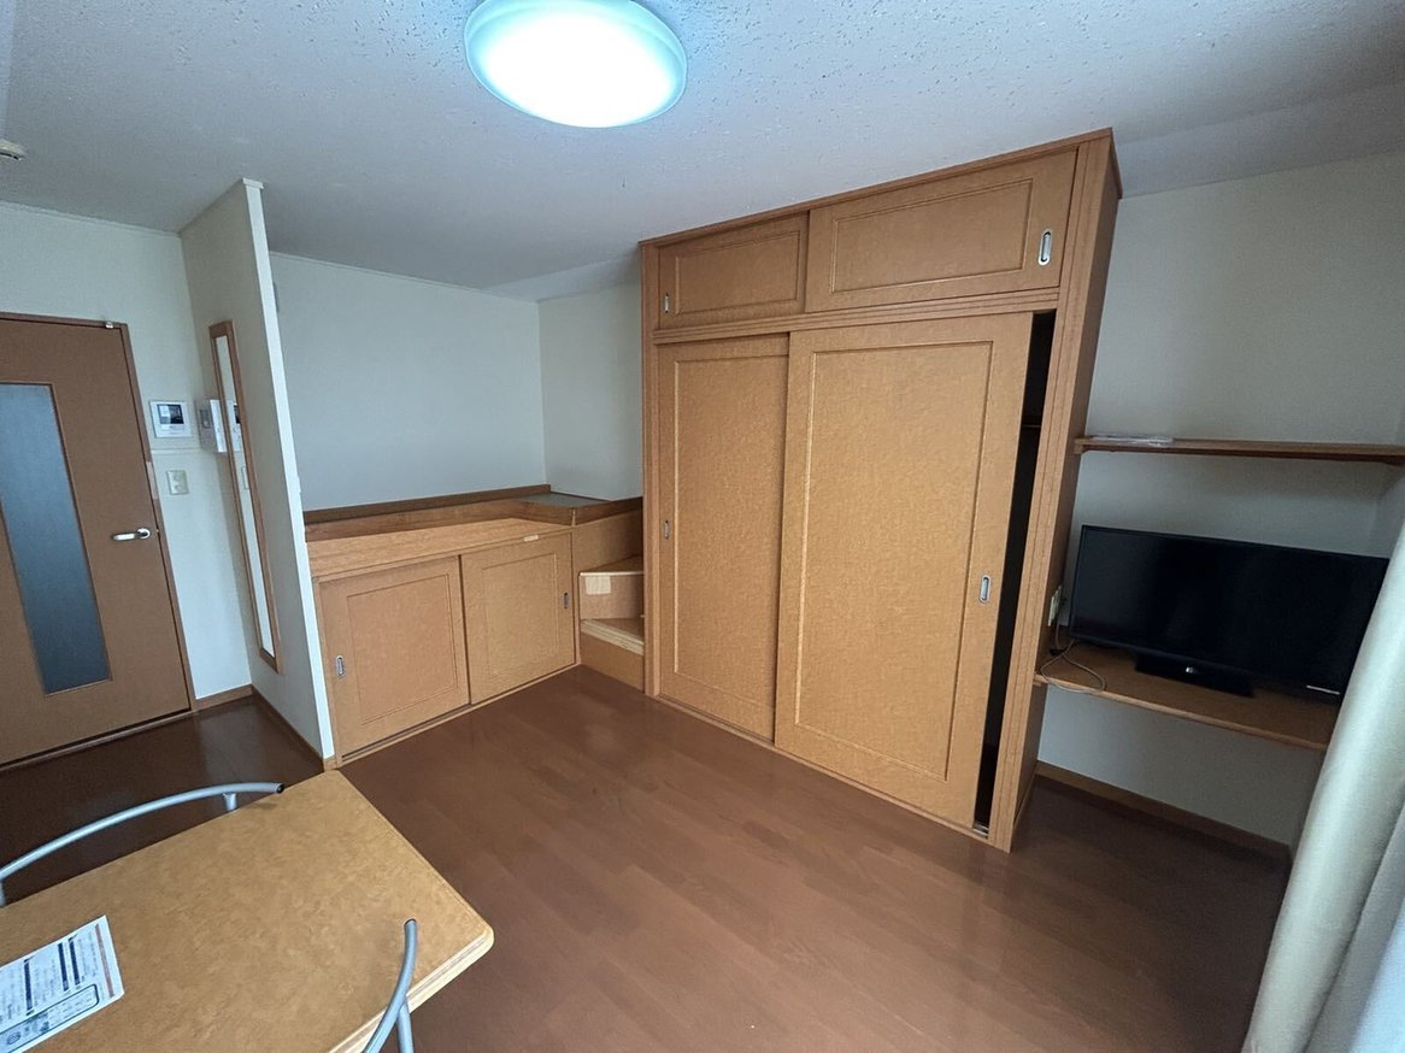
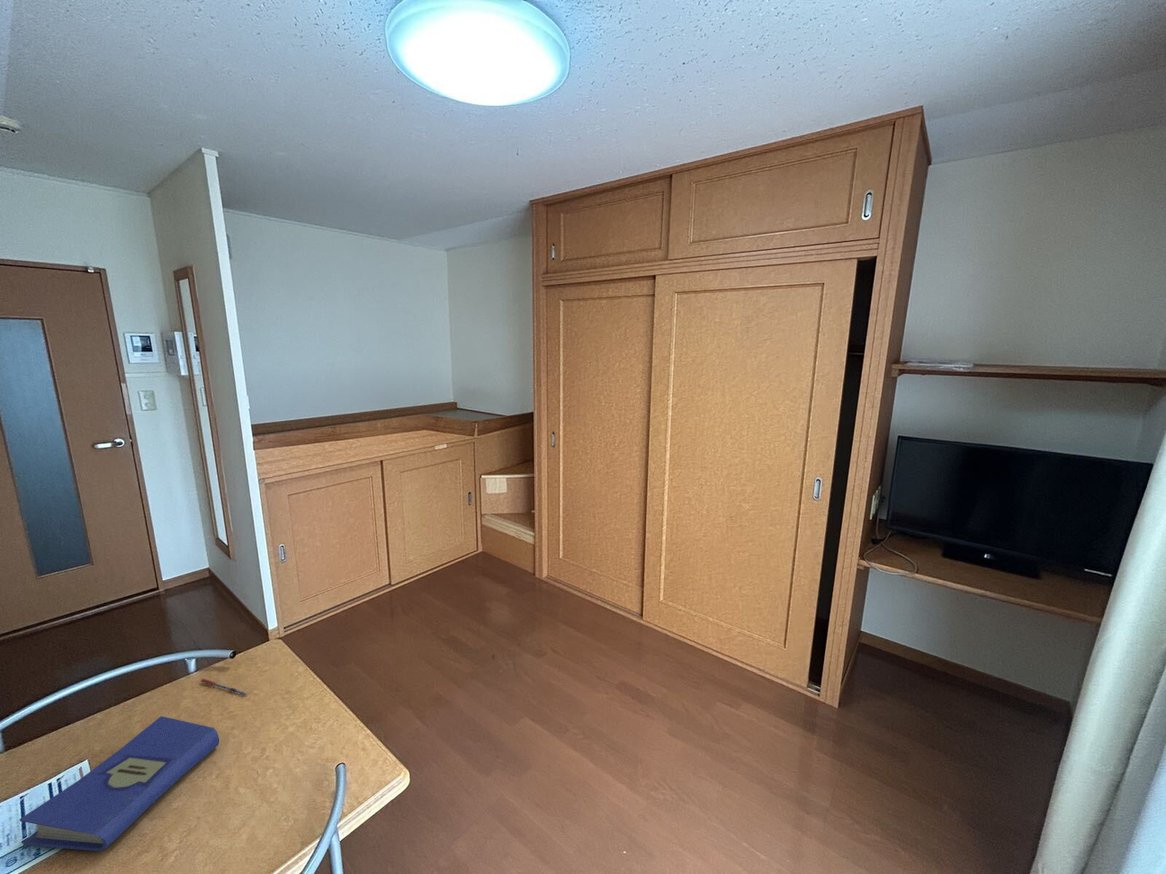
+ pen (223, 686)
+ hardcover book (134, 778)
